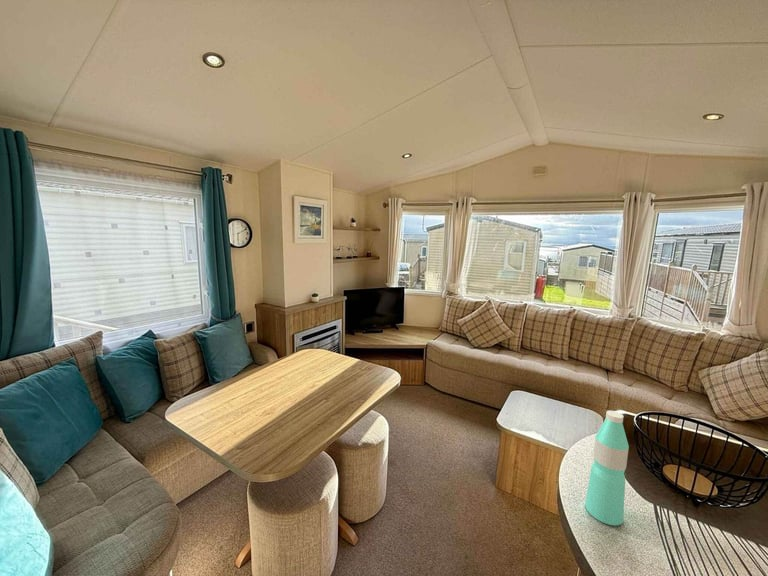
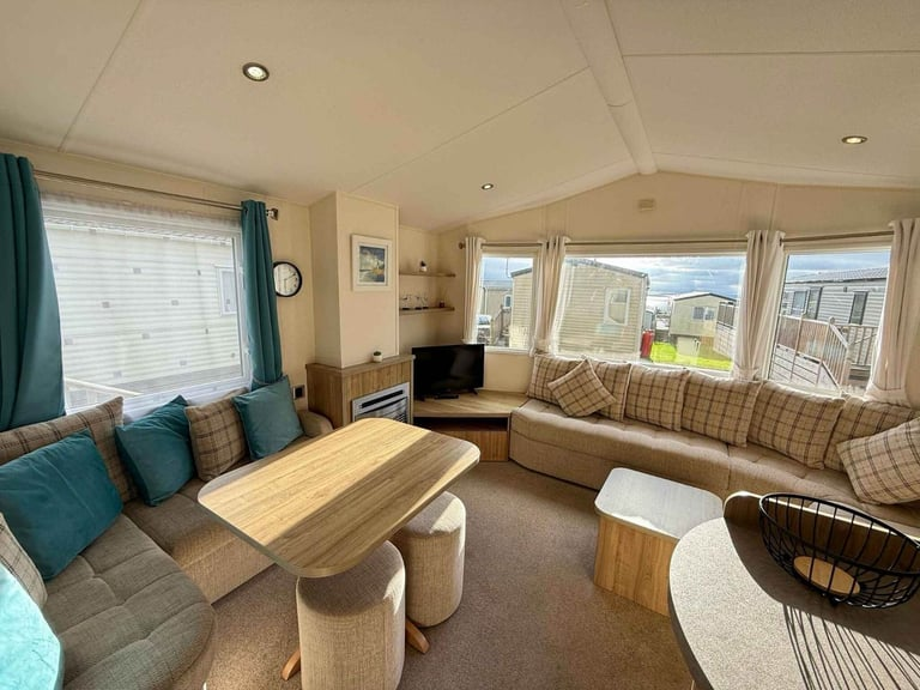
- water bottle (609, 463)
